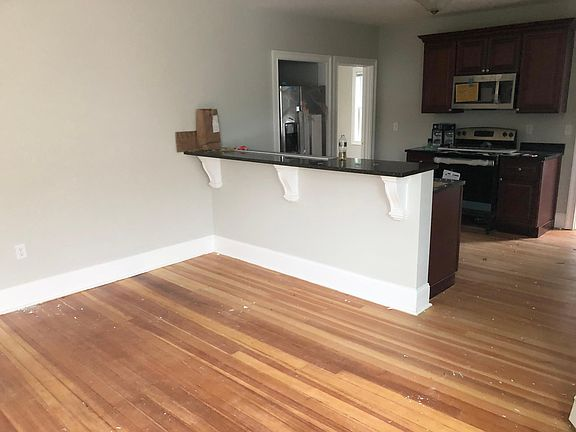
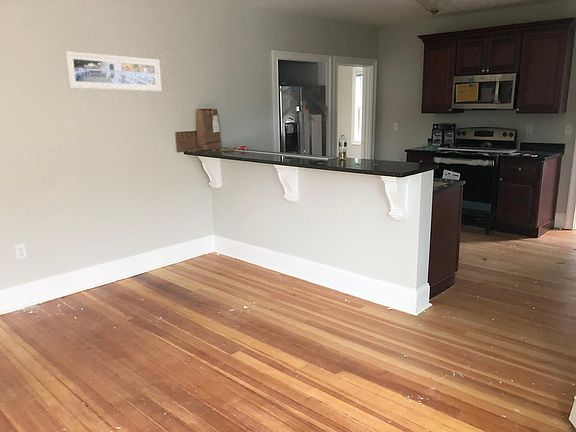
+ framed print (117, 72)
